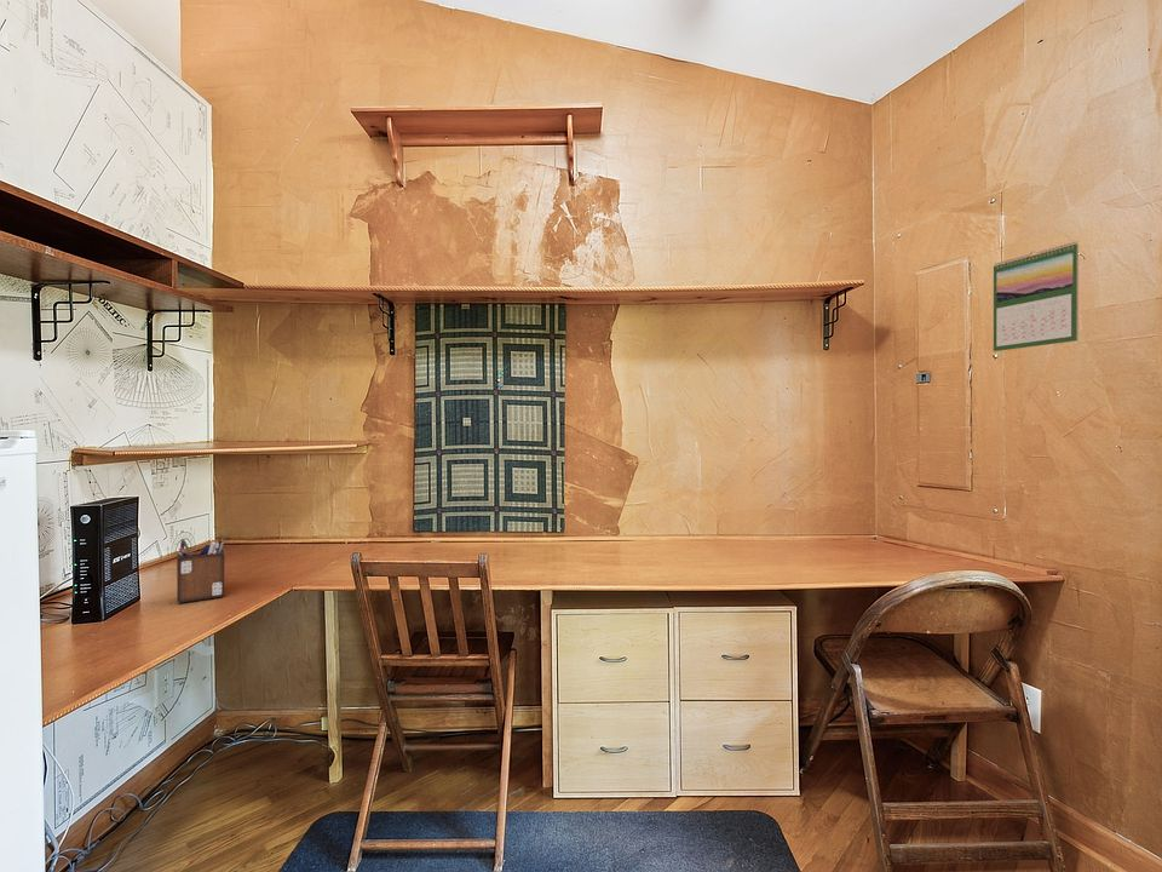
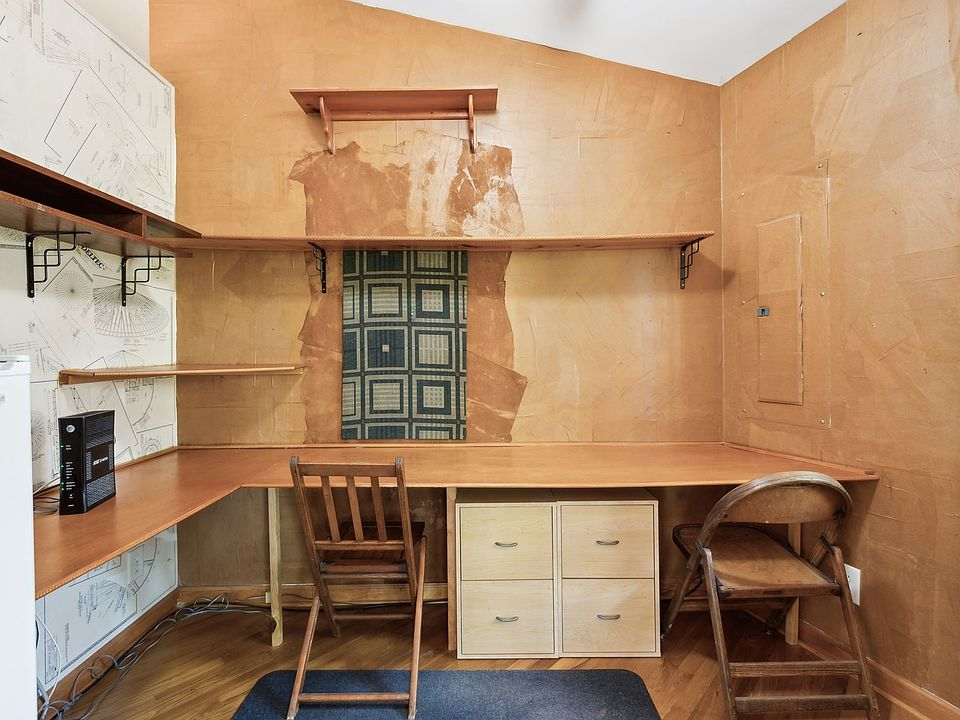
- desk organizer (200, 566)
- calendar (1032, 298)
